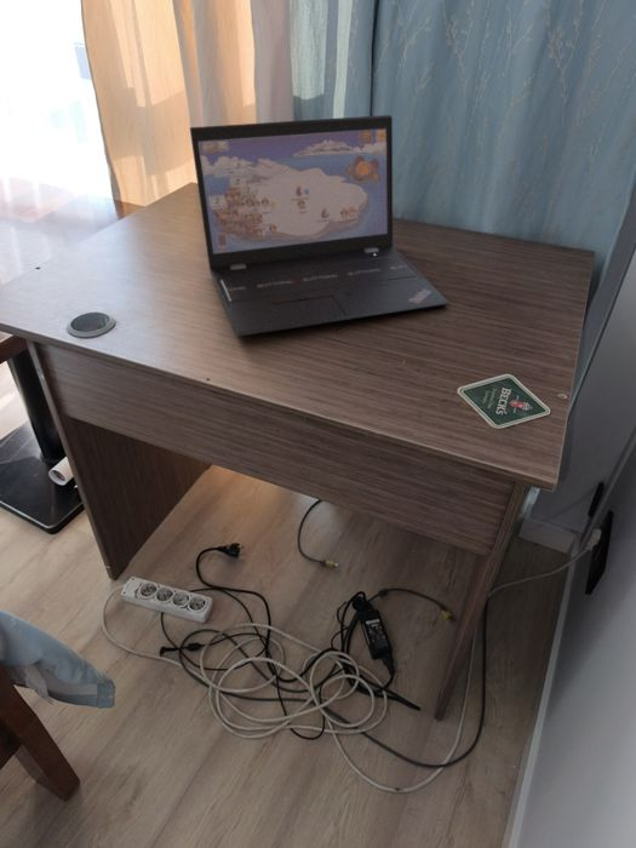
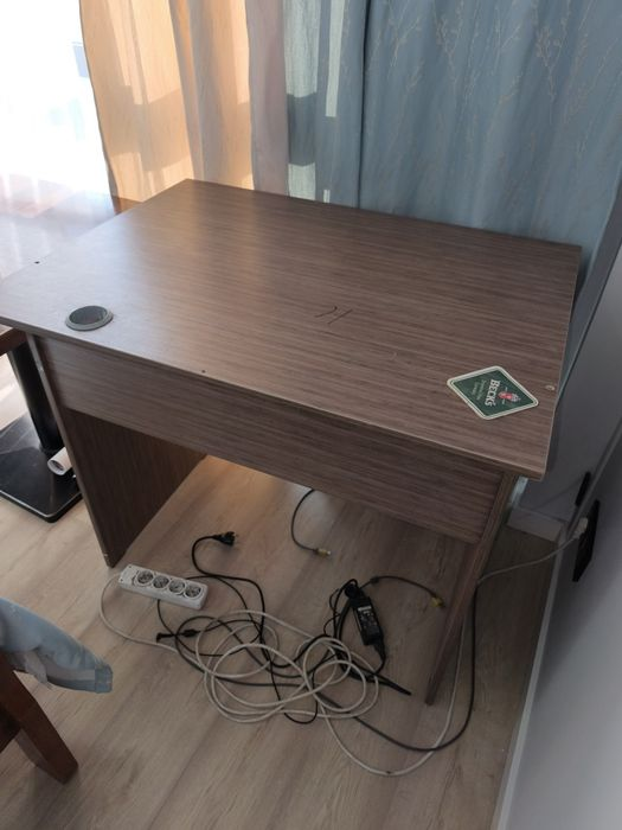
- laptop (320, 219)
